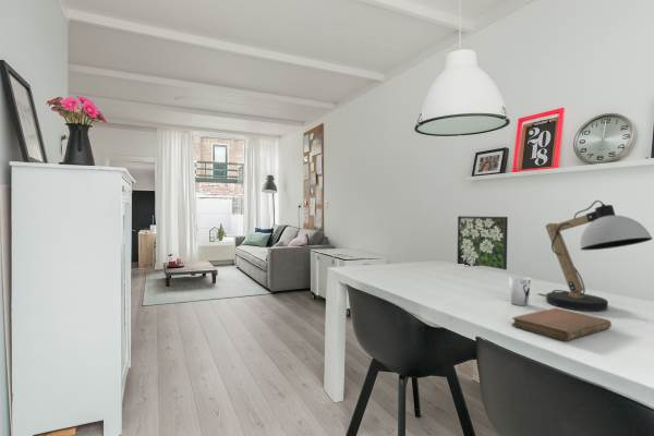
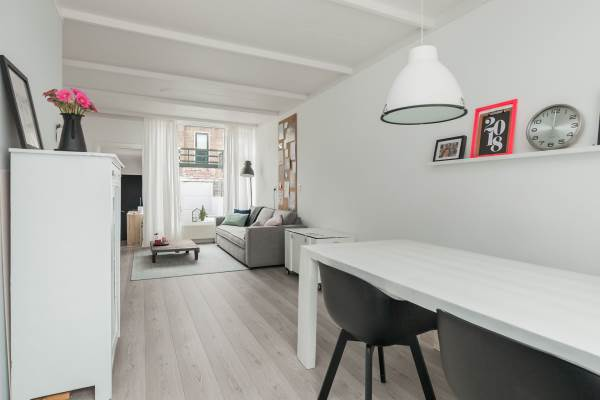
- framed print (480, 245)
- cup (519, 290)
- desk lamp (584, 249)
- notebook (560, 323)
